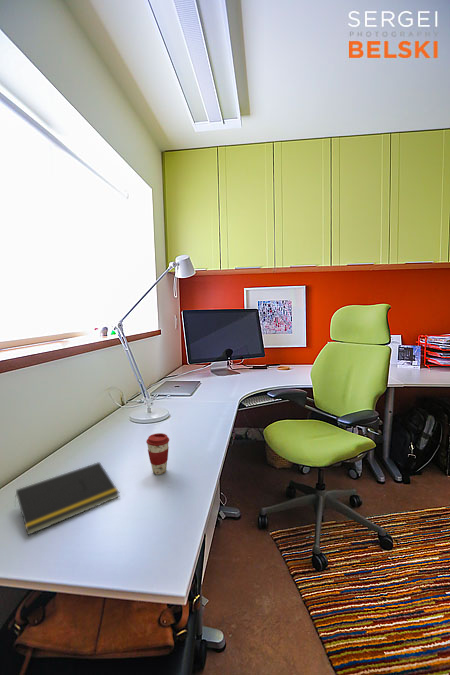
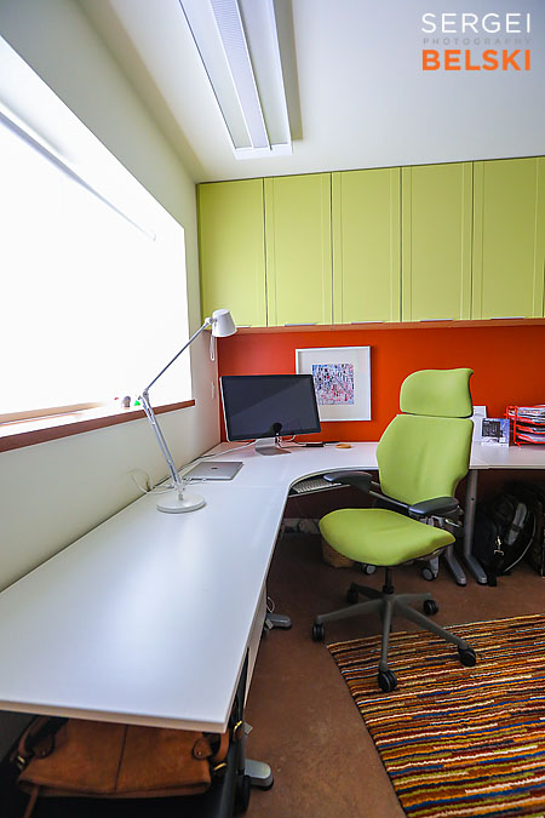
- notepad (68, 493)
- coffee cup (158, 453)
